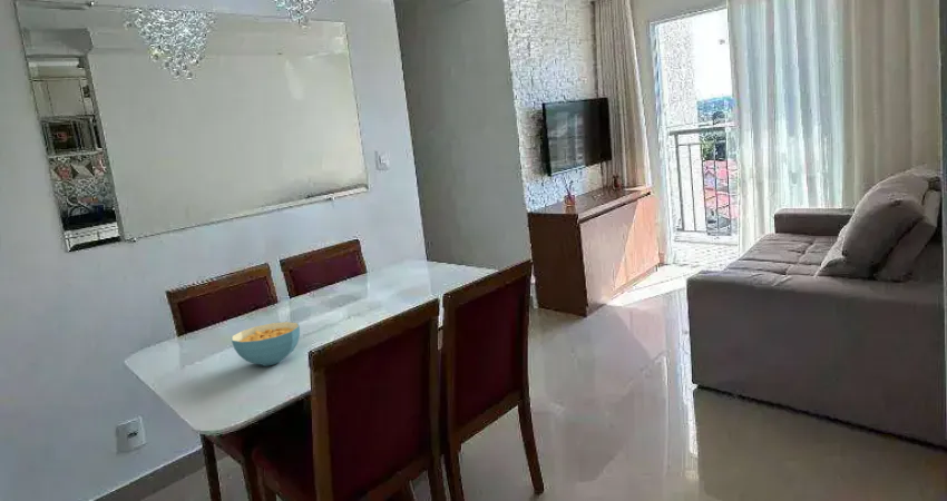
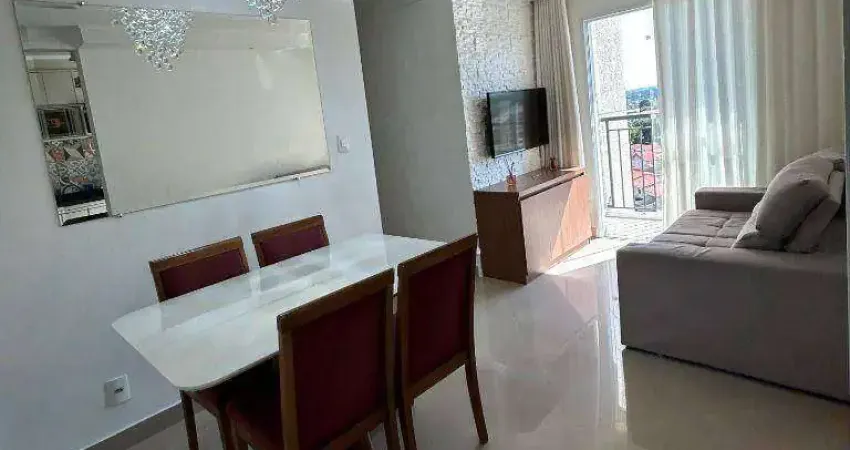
- cereal bowl (267, 346)
